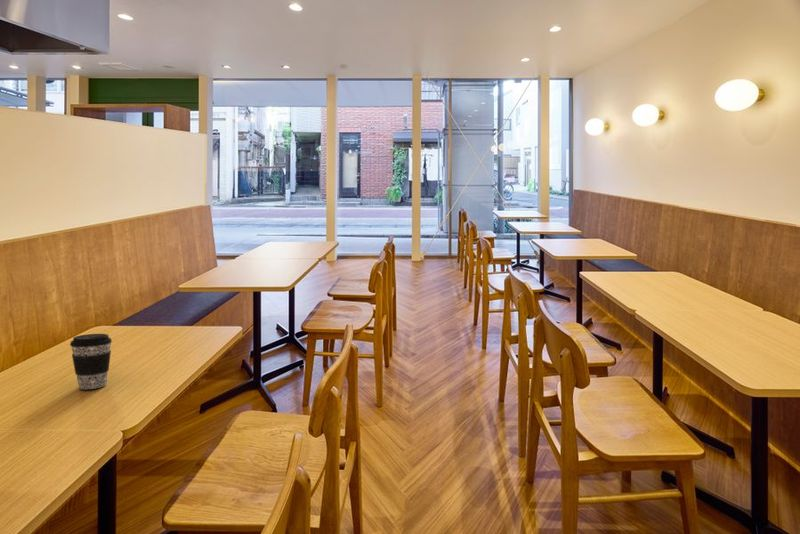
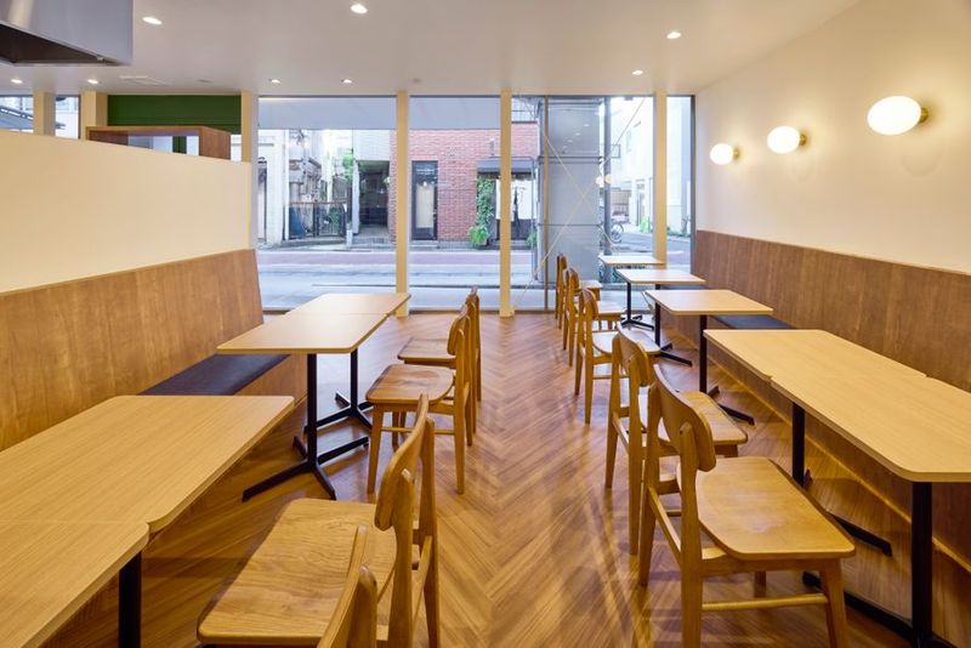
- coffee cup (91, 361)
